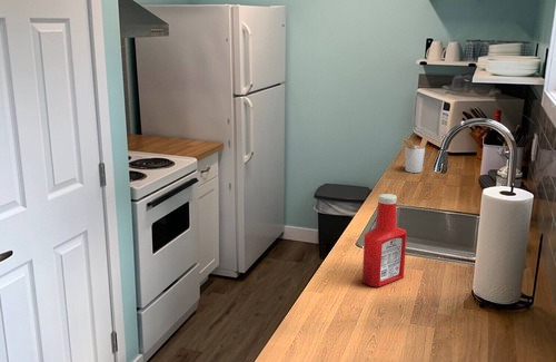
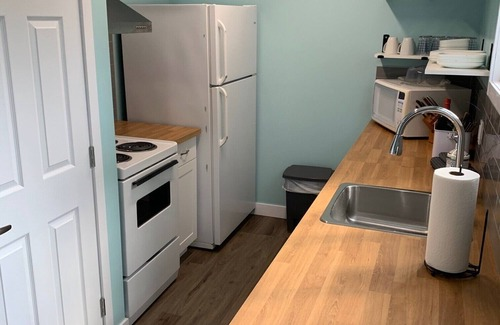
- soap bottle (385, 237)
- utensil holder (411, 154)
